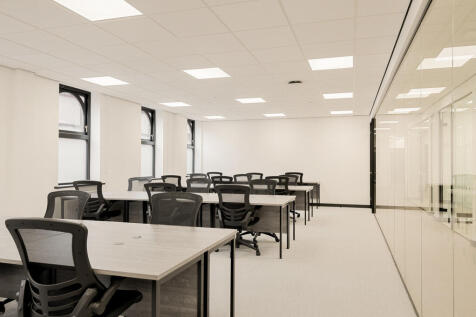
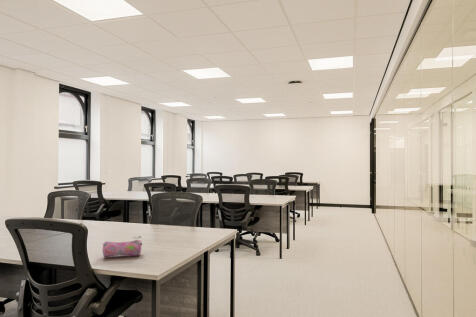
+ pencil case (122, 248)
